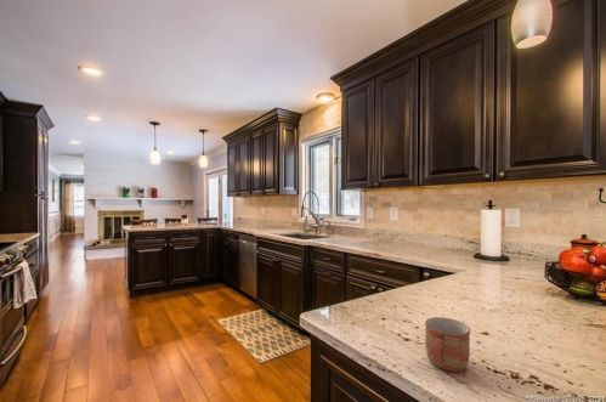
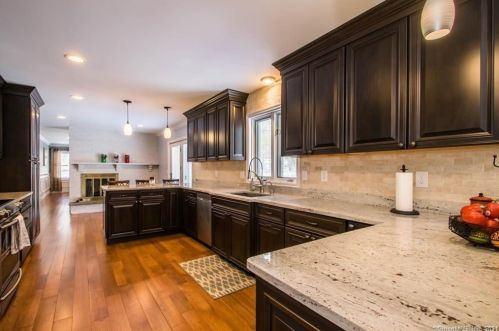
- mug (444, 346)
